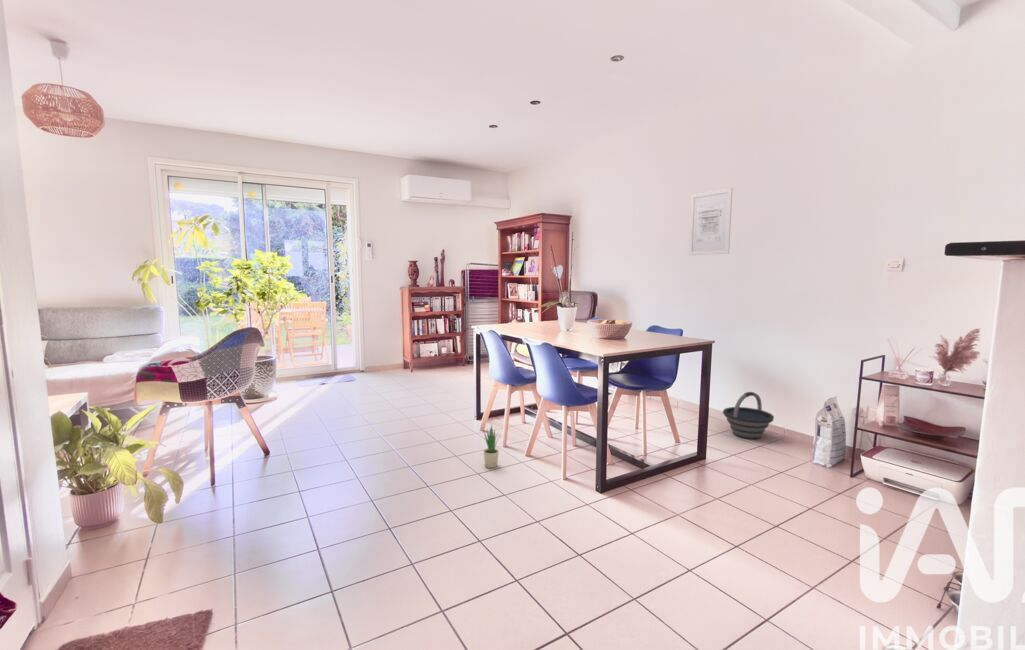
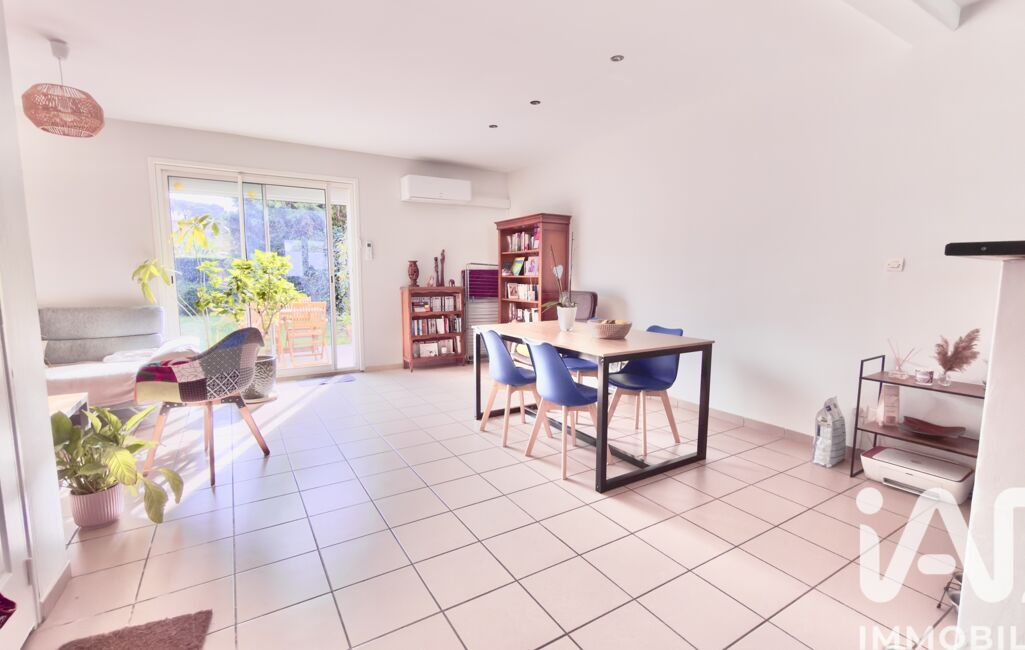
- potted plant (491, 444)
- wall art (709, 223)
- bucket (747, 413)
